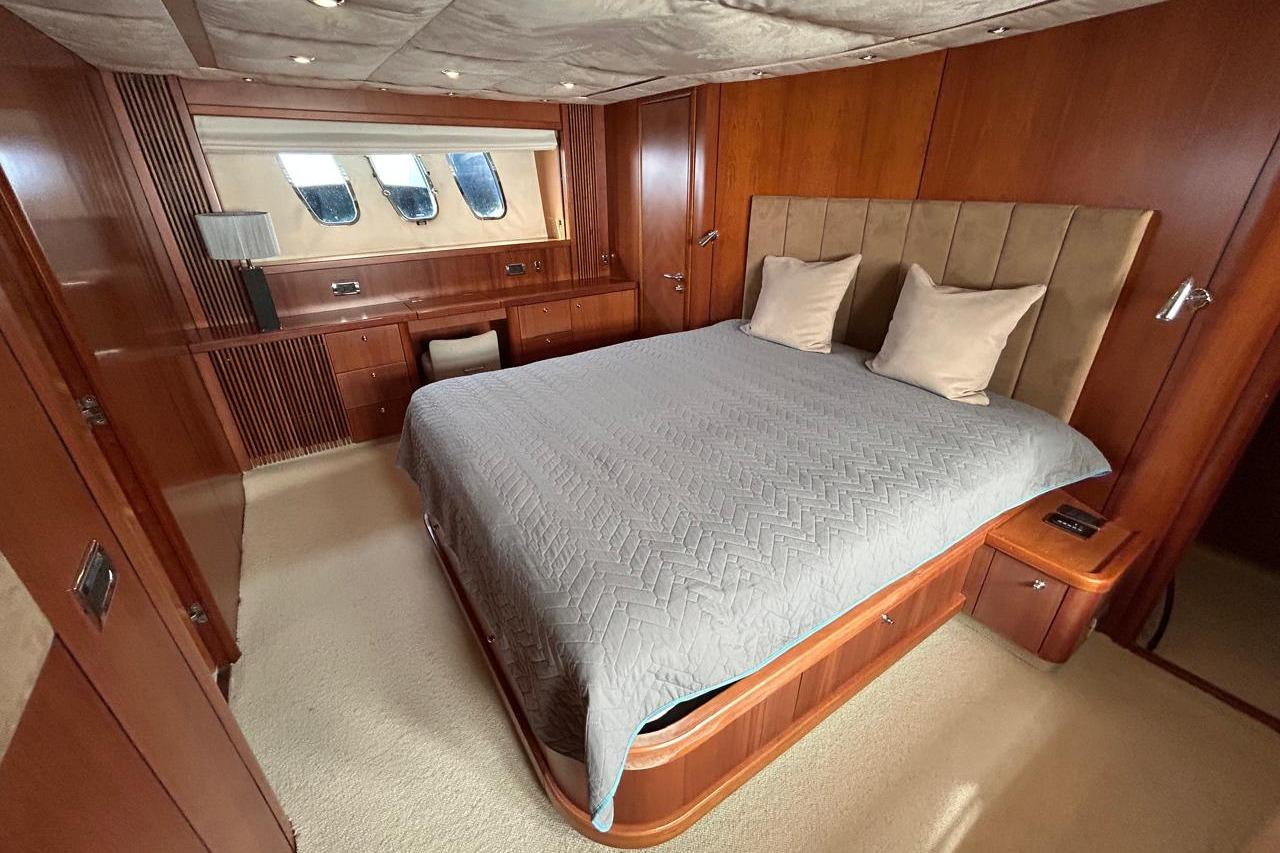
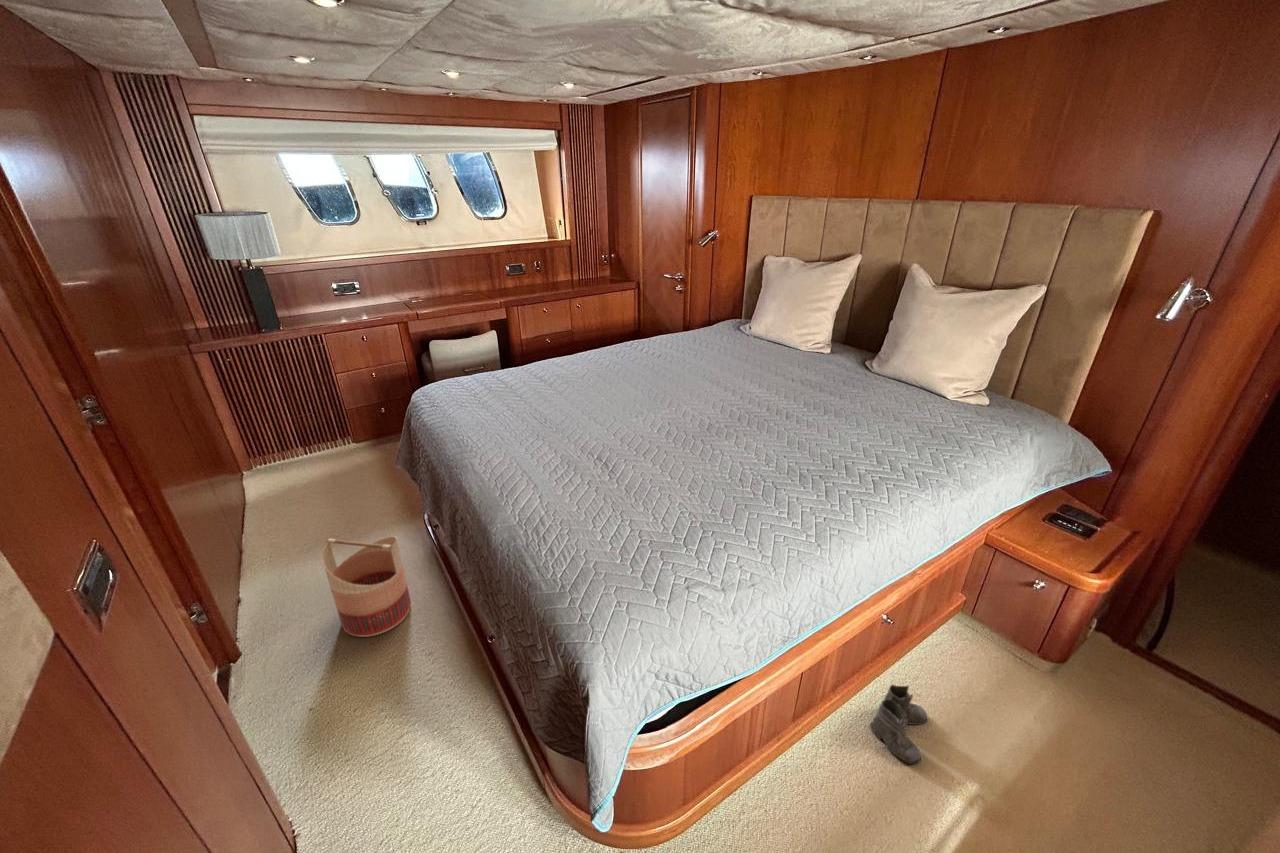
+ basket (368, 579)
+ boots (902, 718)
